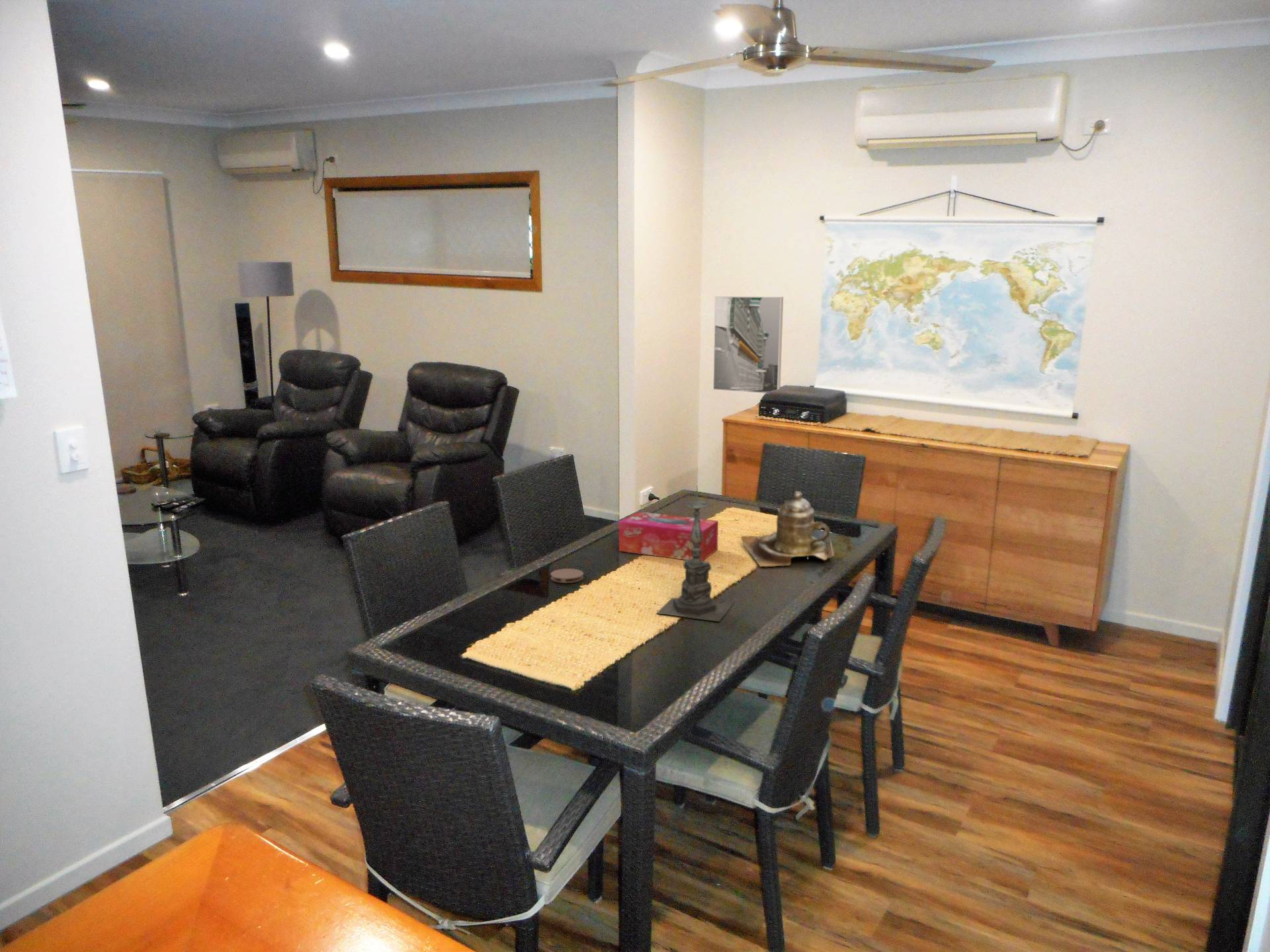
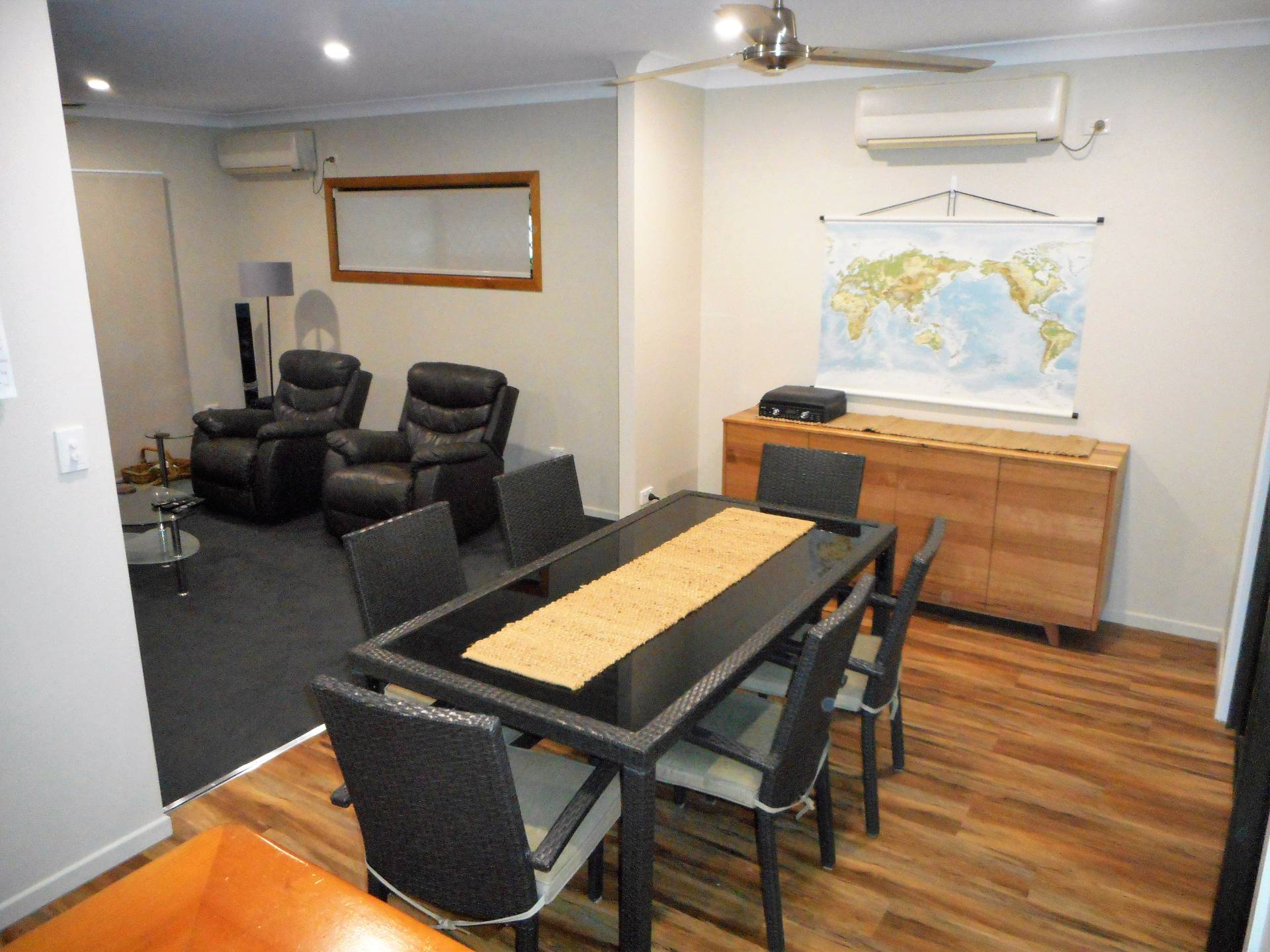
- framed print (747, 344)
- tissue box (668, 536)
- coaster (567, 575)
- candle holder (697, 547)
- teapot (788, 522)
